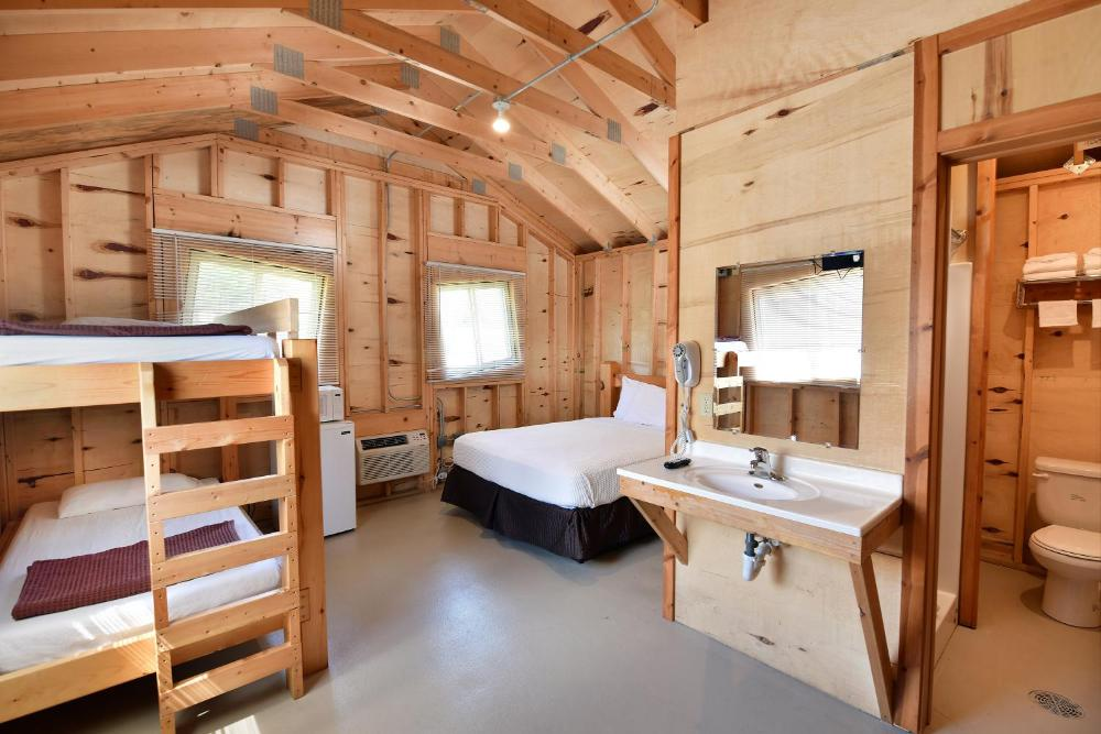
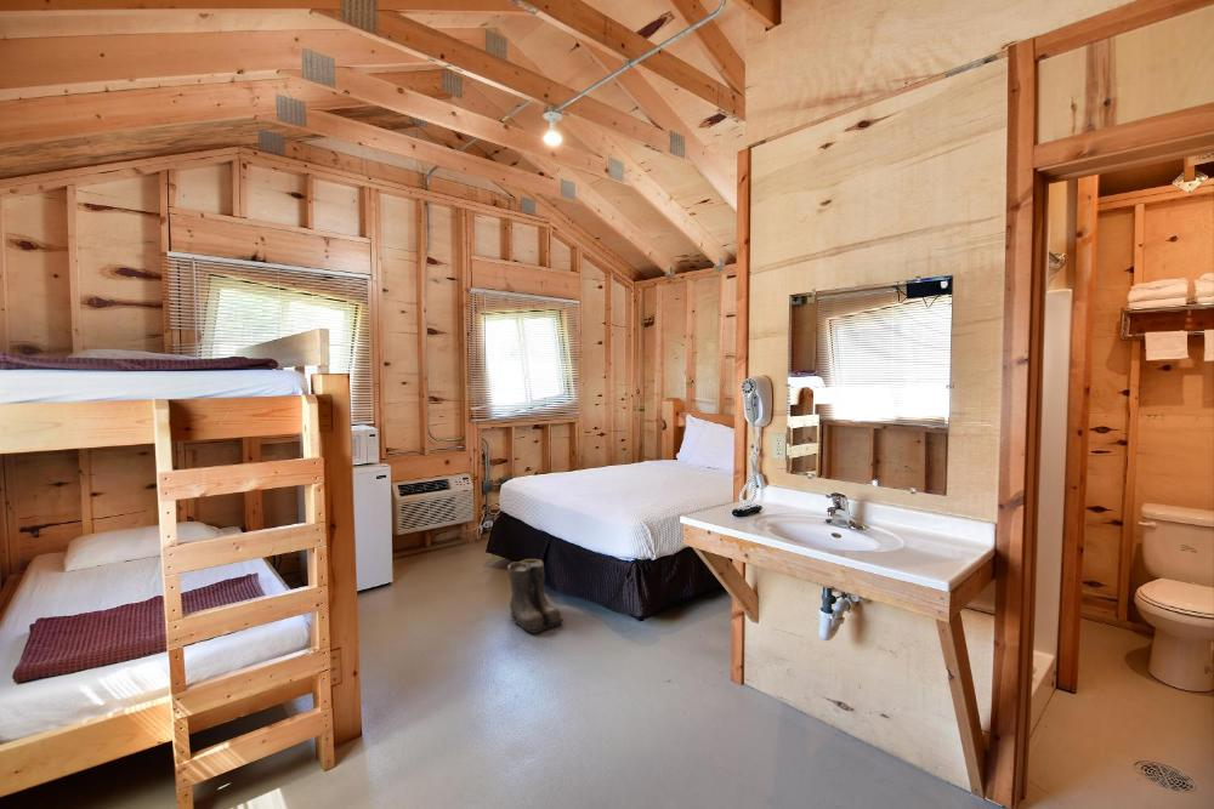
+ boots (533, 592)
